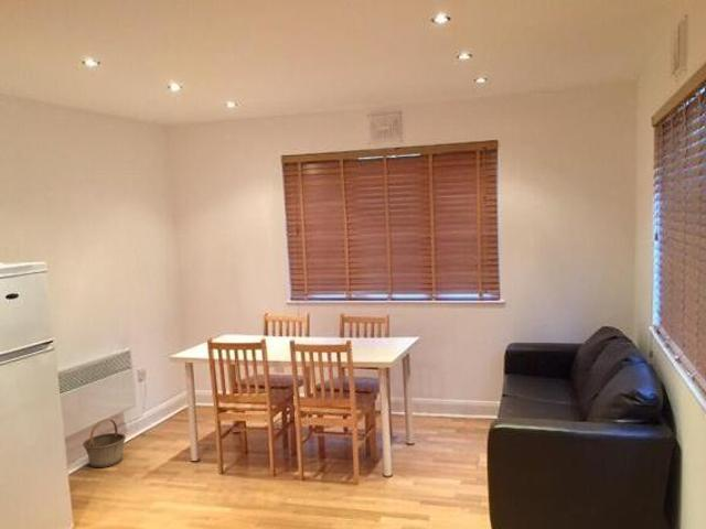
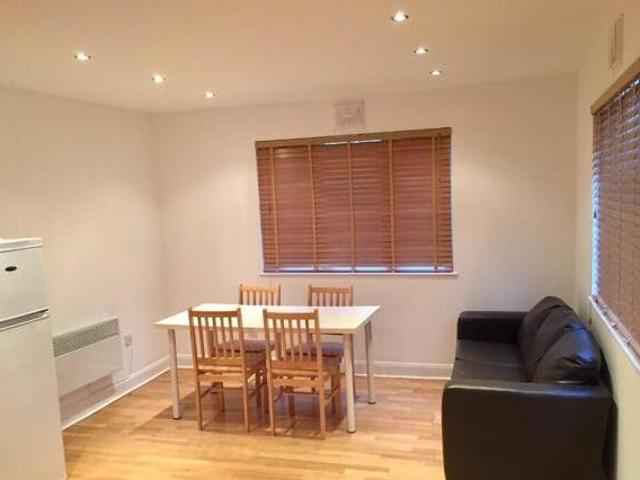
- basket (104, 441)
